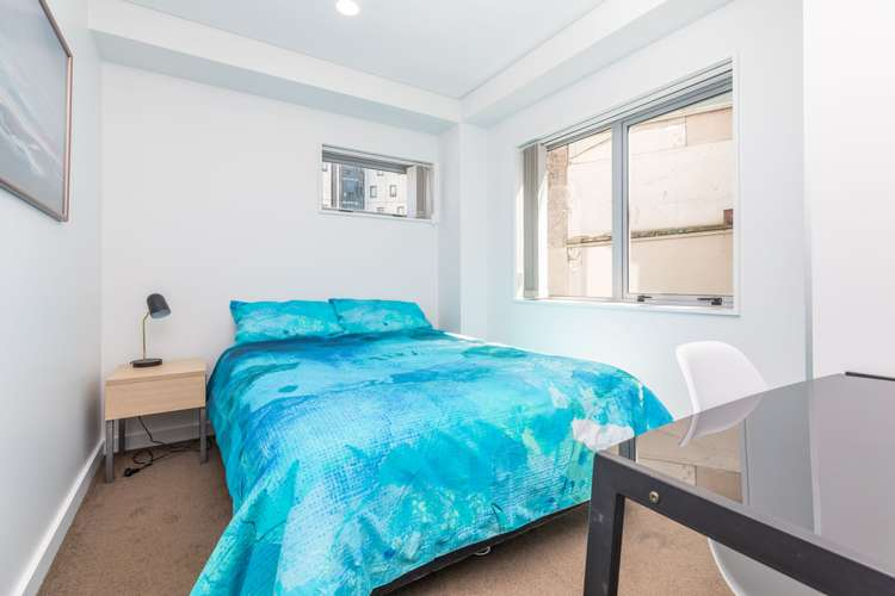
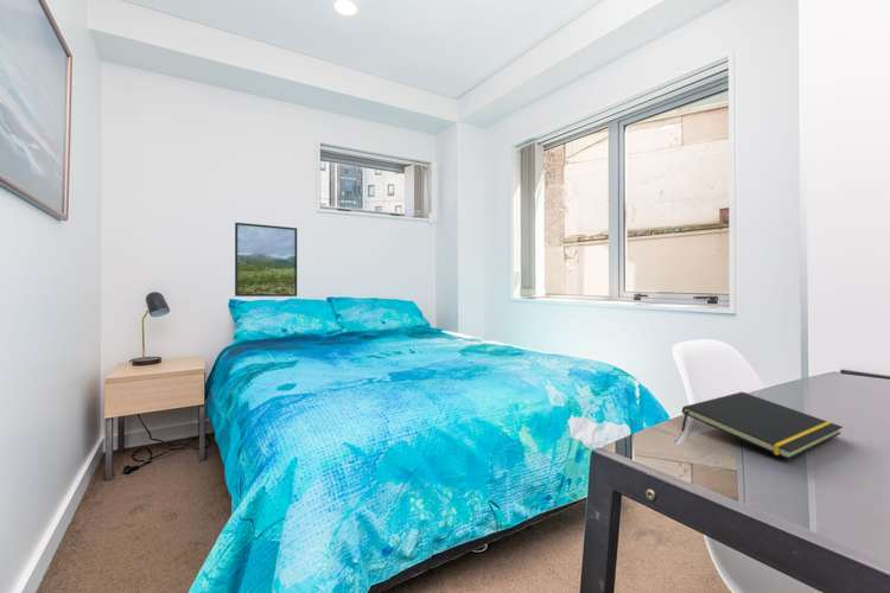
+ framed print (267, 260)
+ notepad (761, 420)
